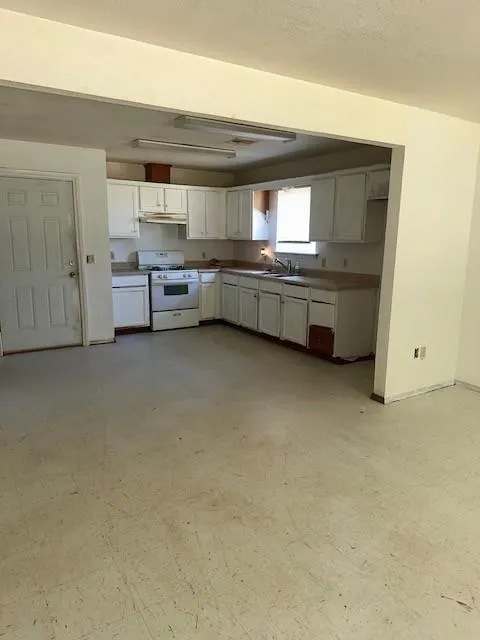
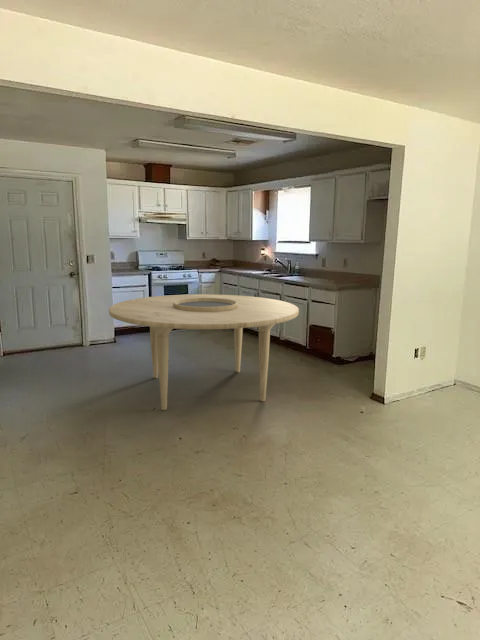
+ dining table (205, 328)
